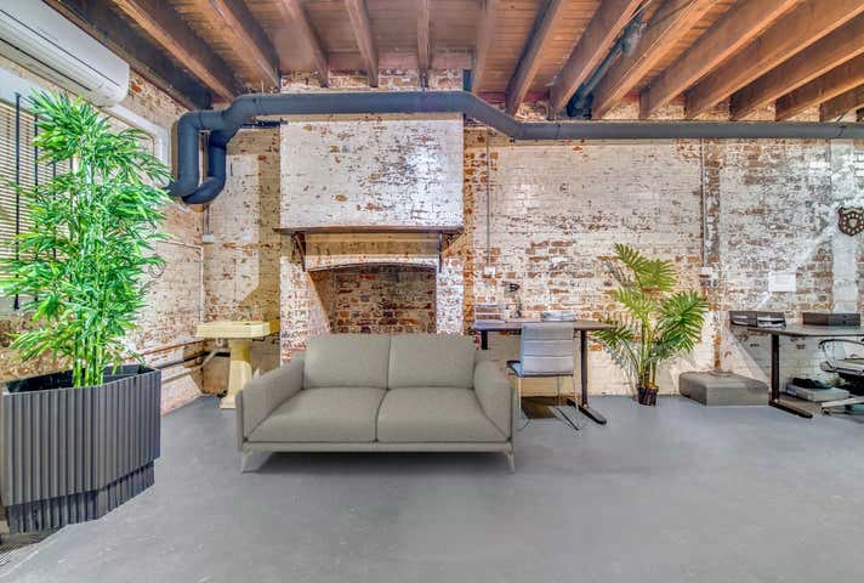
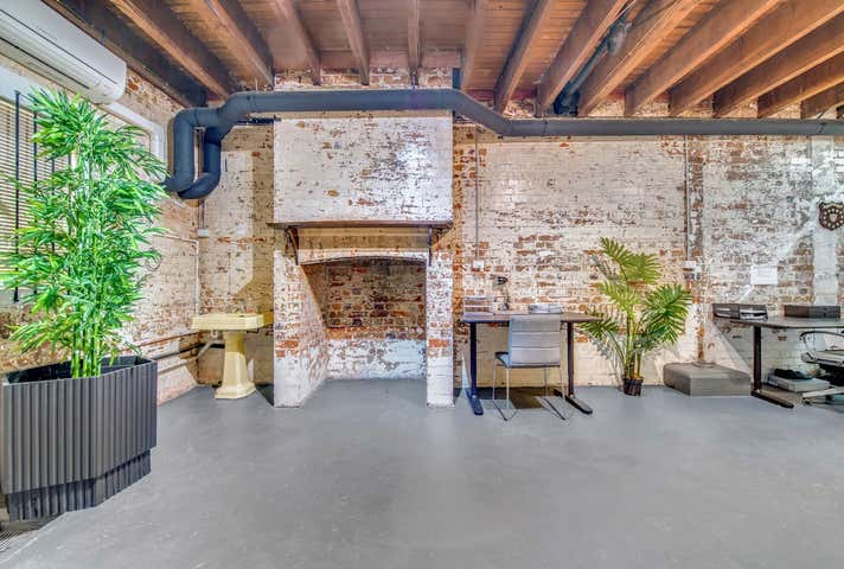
- sofa (385, 391)
